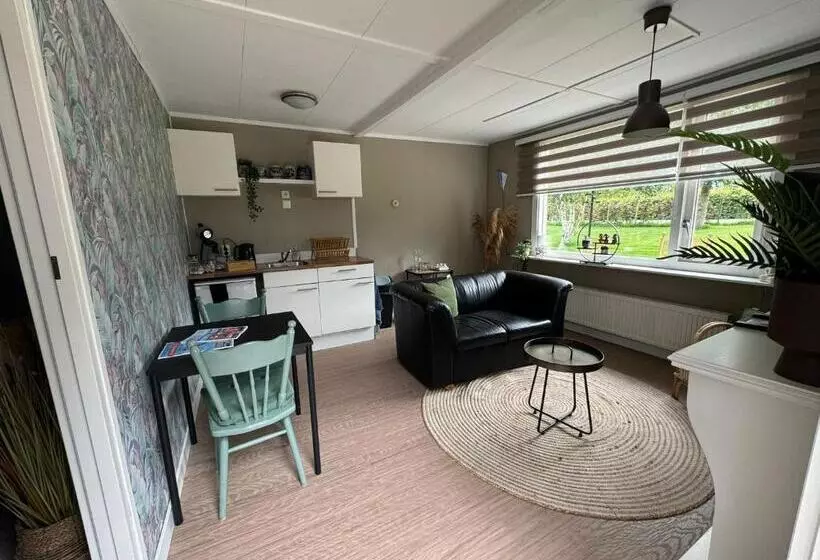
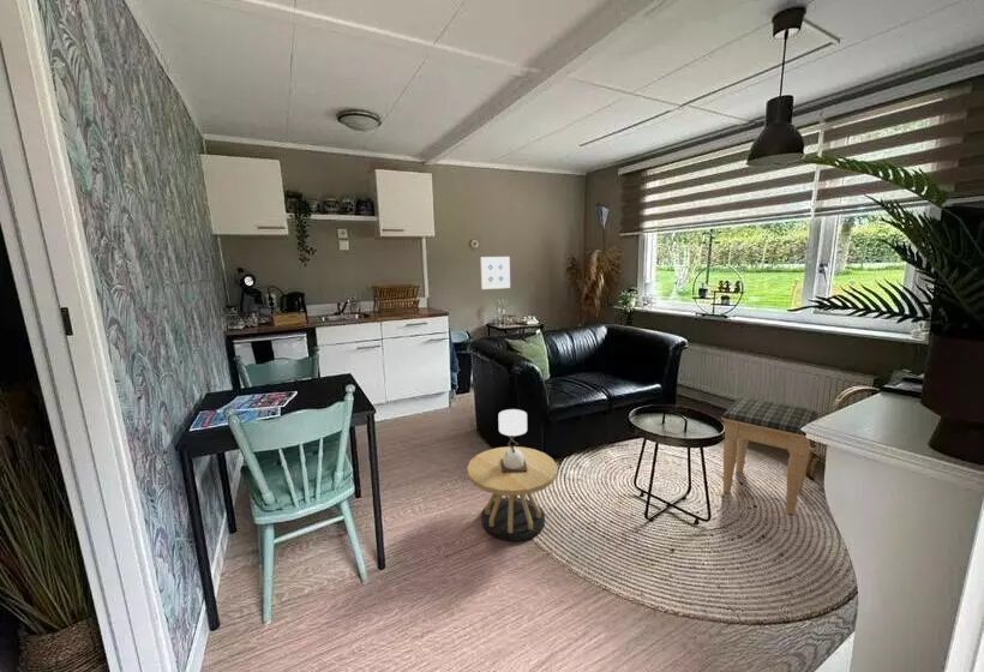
+ side table (511, 468)
+ footstool (767, 444)
+ wall art (494, 272)
